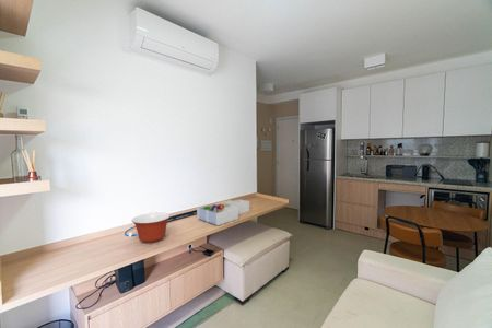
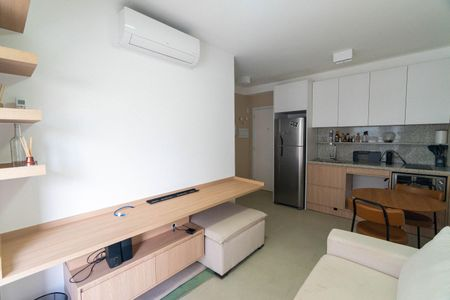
- desk organizer (227, 210)
- mixing bowl (152, 227)
